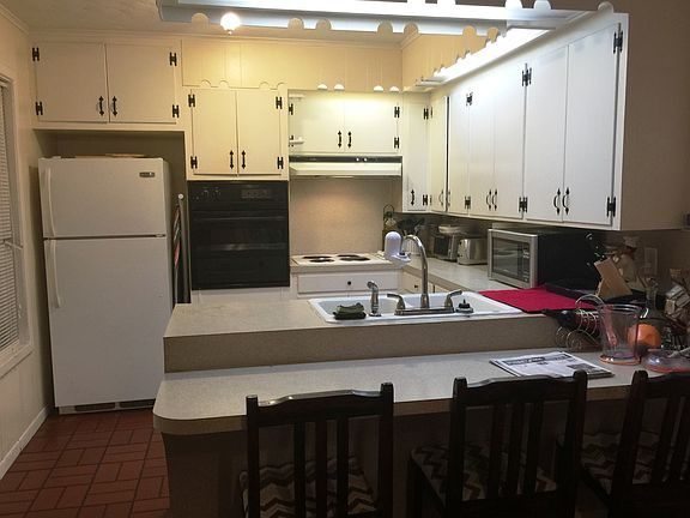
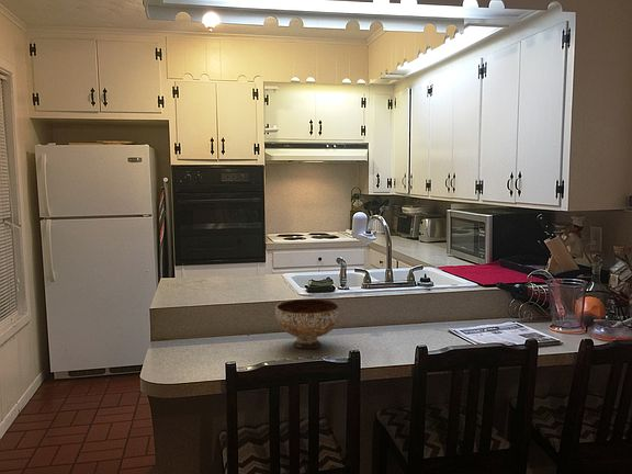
+ bowl (307, 325)
